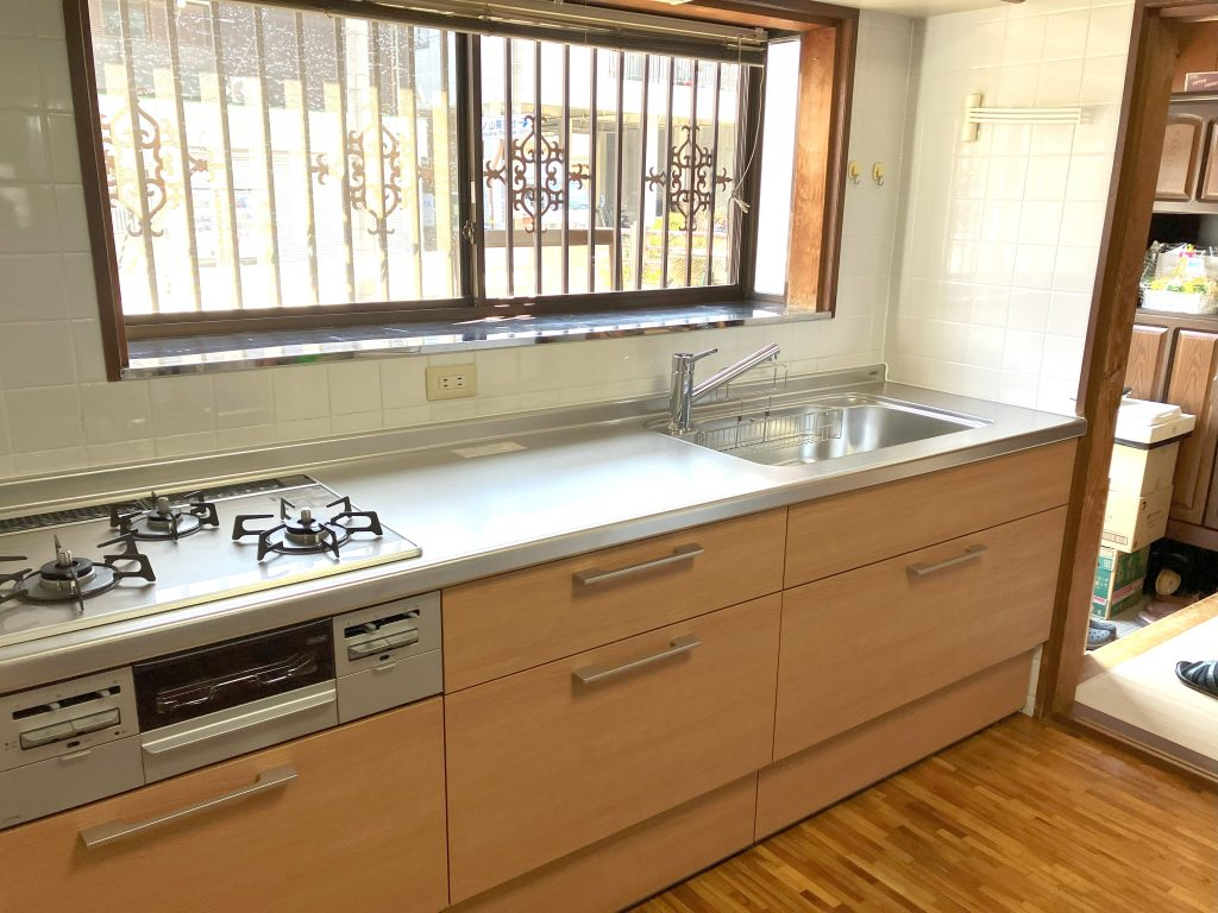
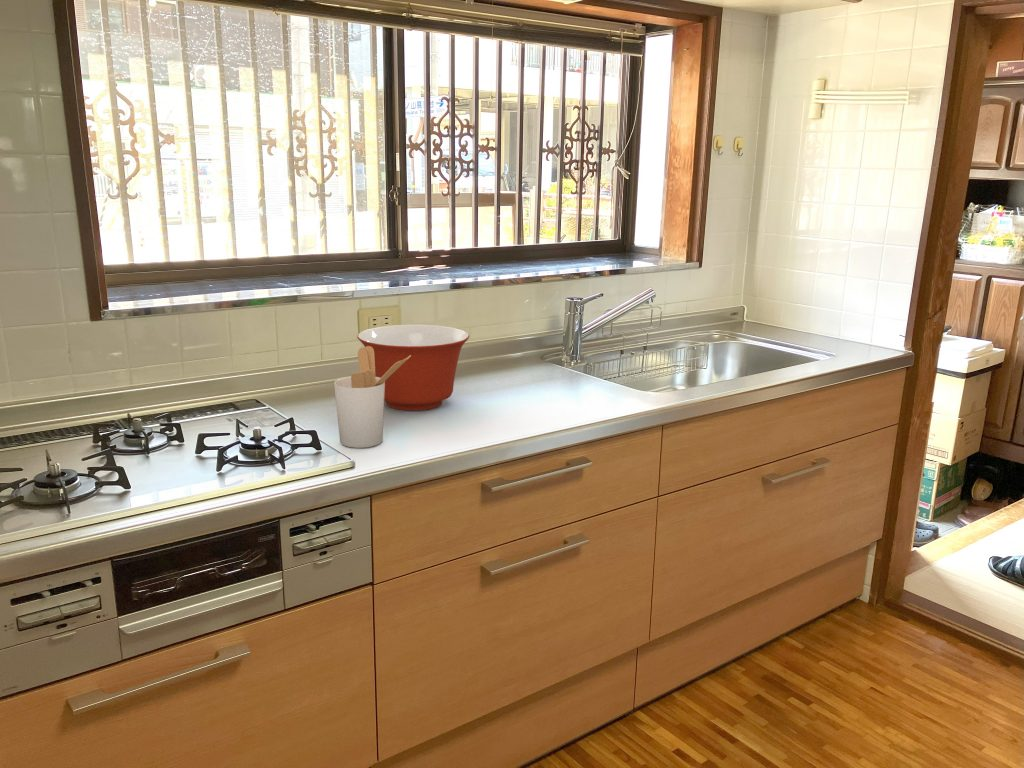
+ utensil holder (373, 397)
+ mixing bowl (414, 369)
